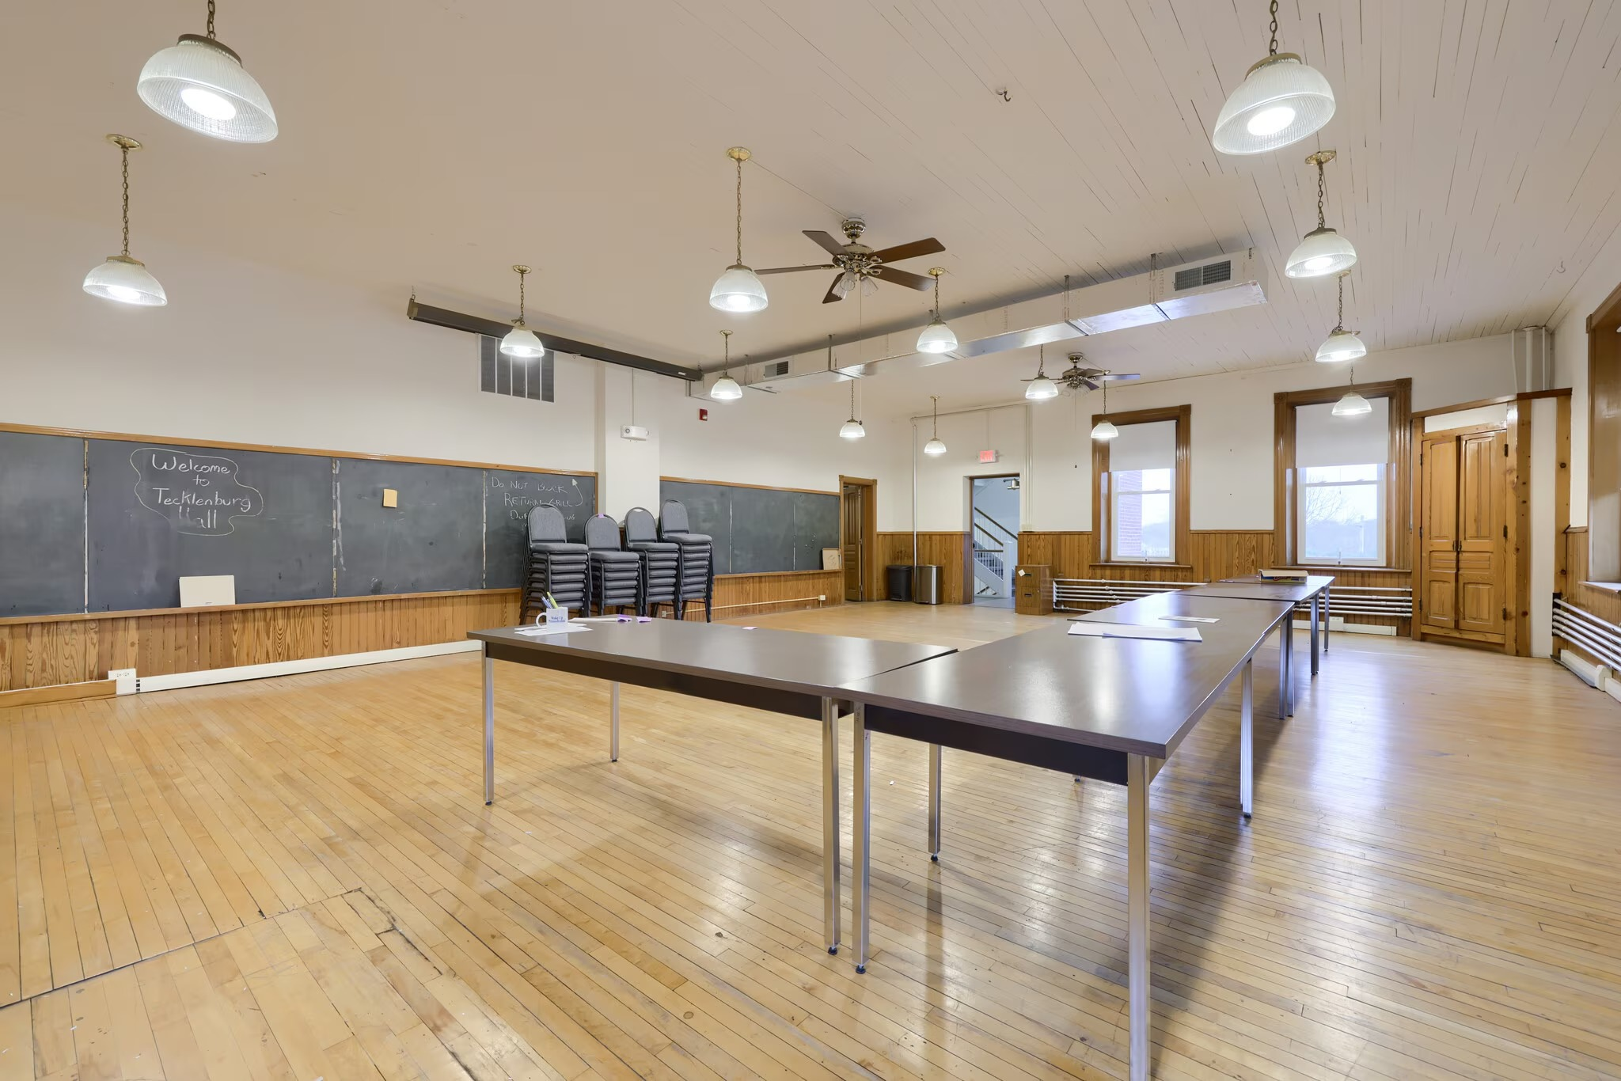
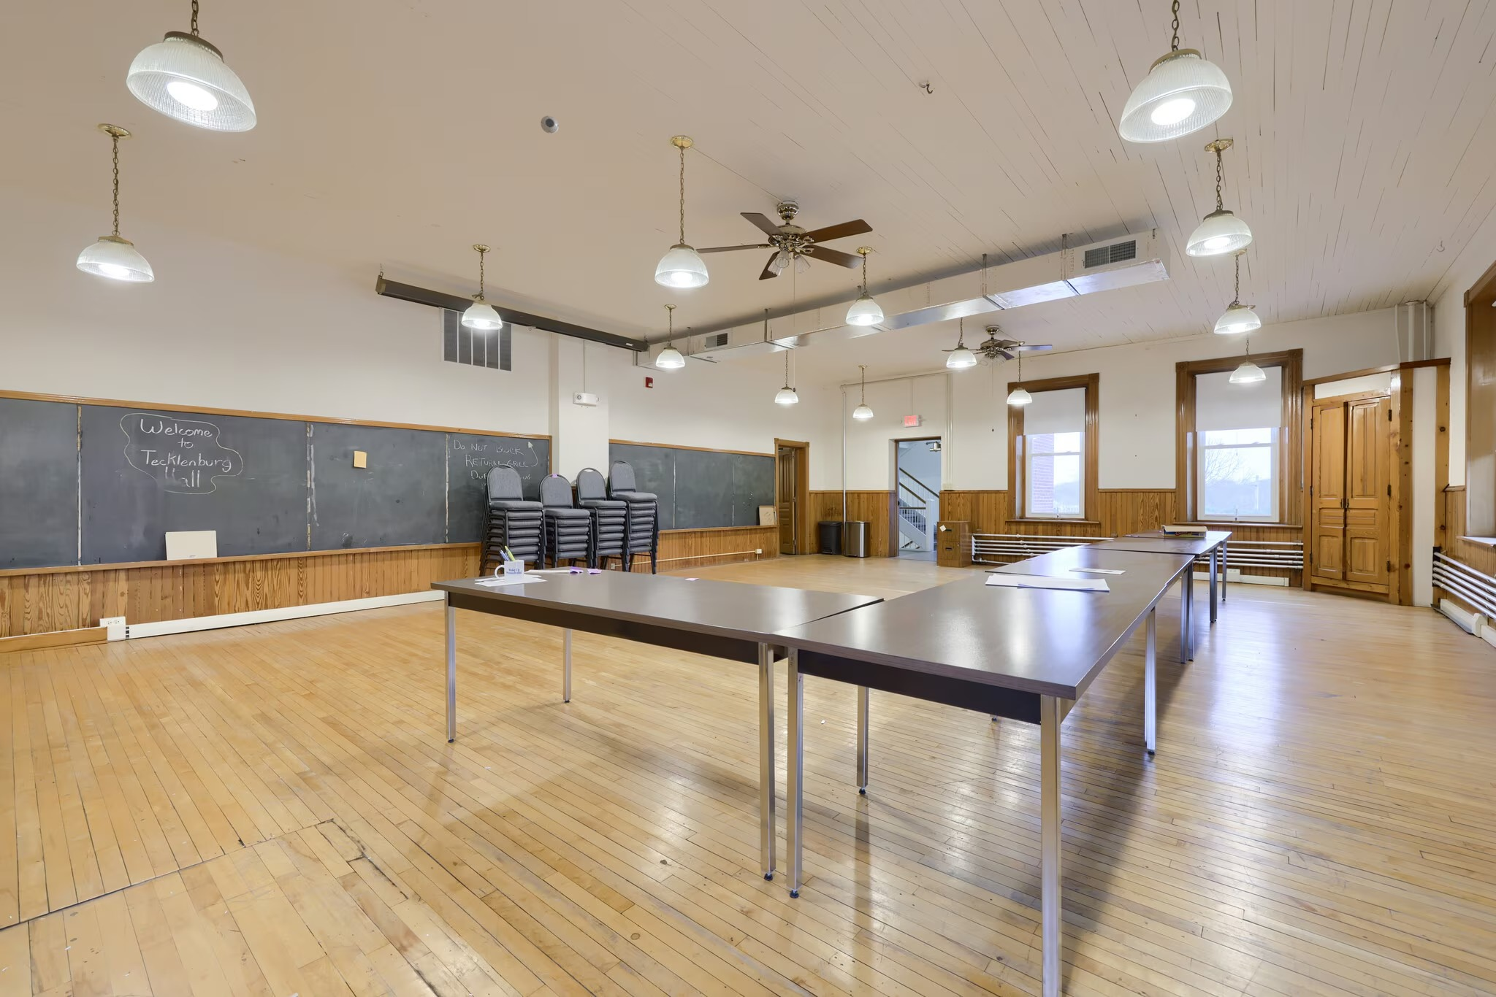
+ smoke detector (550, 124)
